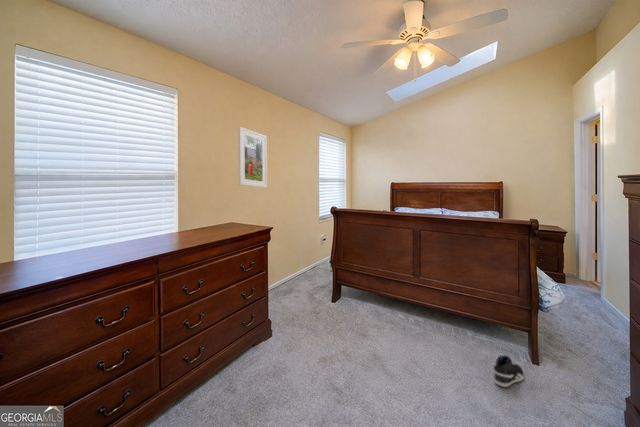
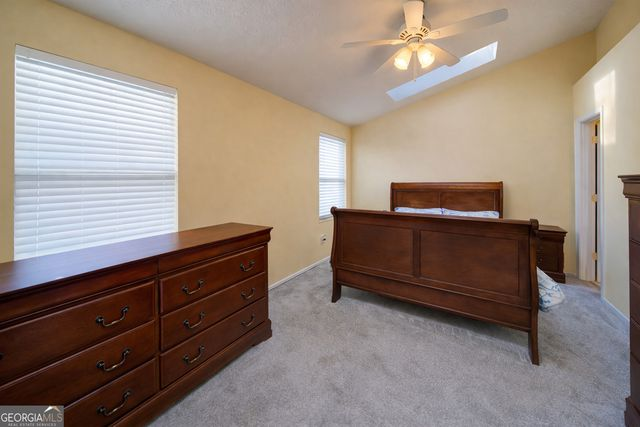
- sneaker (510, 366)
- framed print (253, 159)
